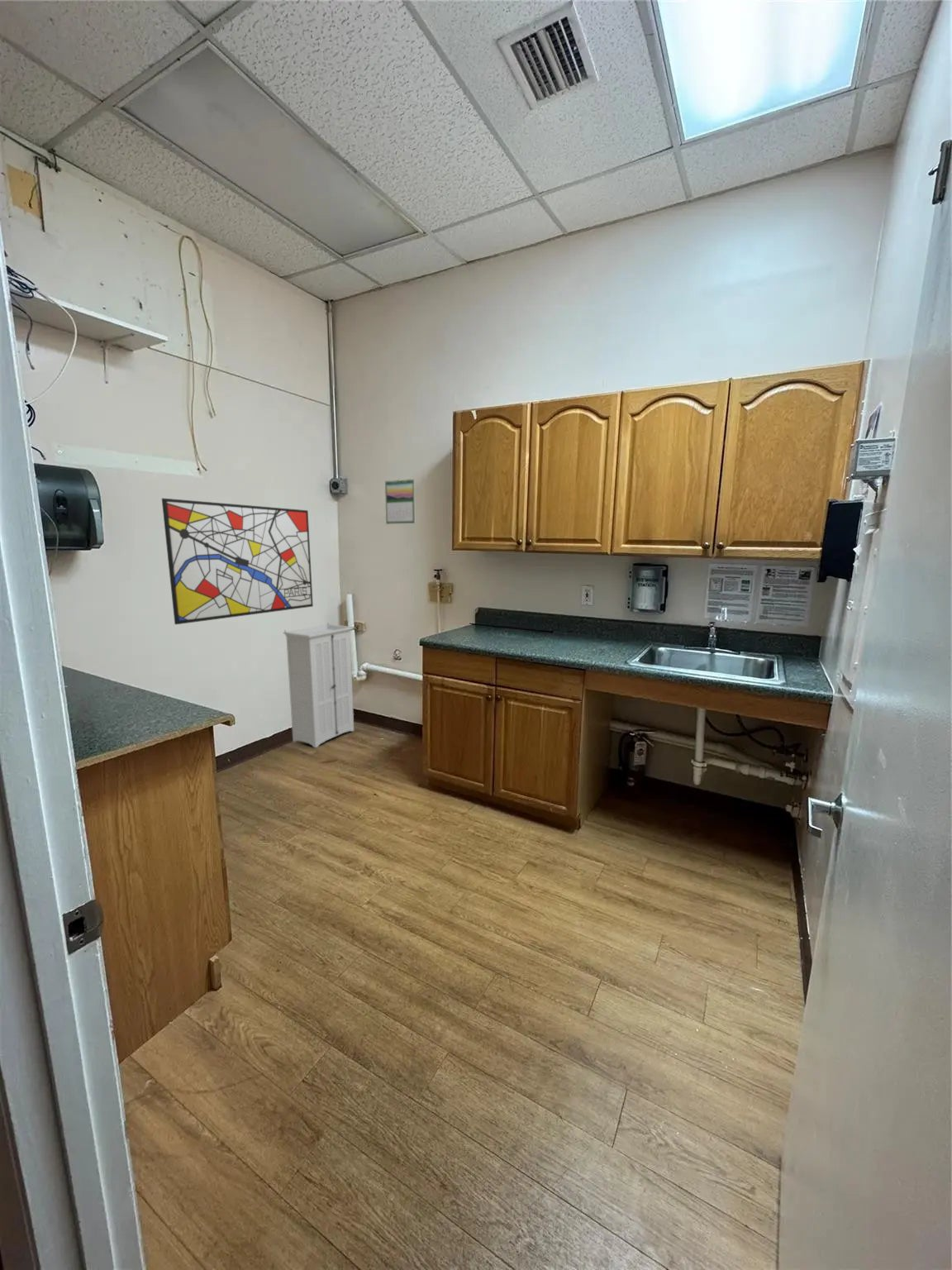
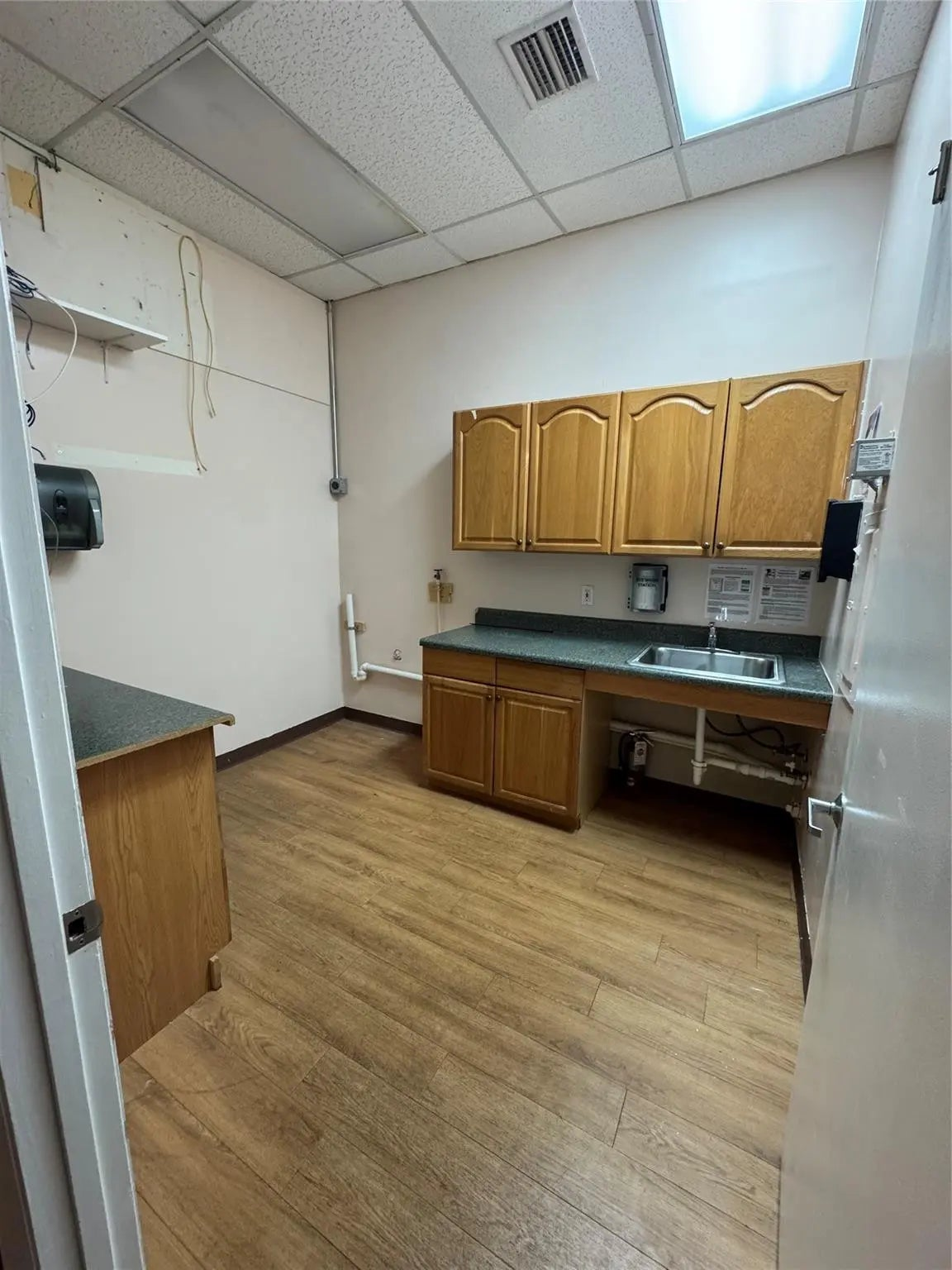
- storage cabinet (322, 683)
- wall art (249, 561)
- calendar (400, 501)
